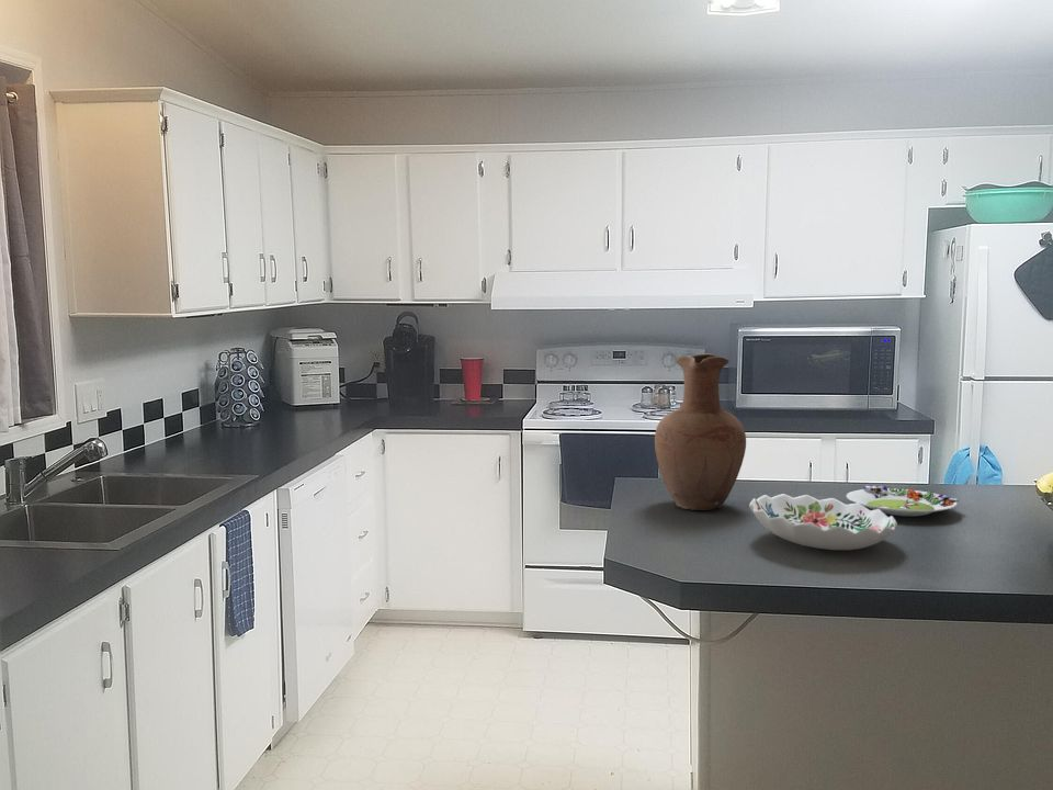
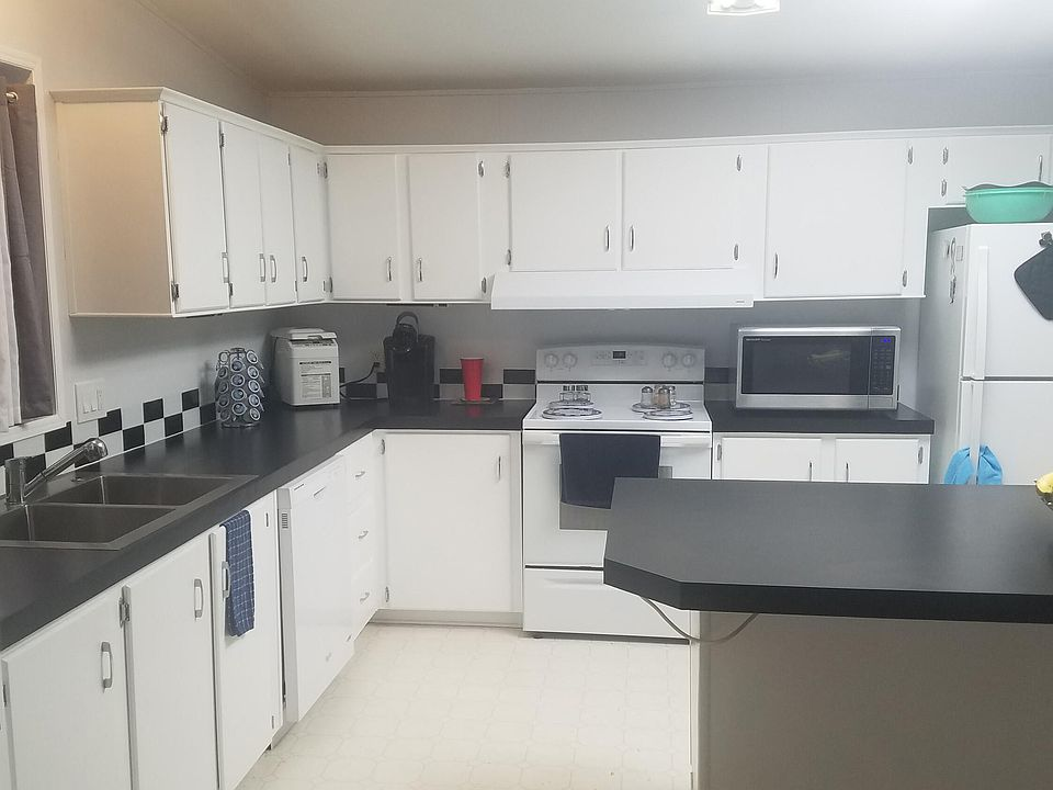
- decorative bowl (820, 522)
- vase (700, 430)
- salad plate (899, 501)
